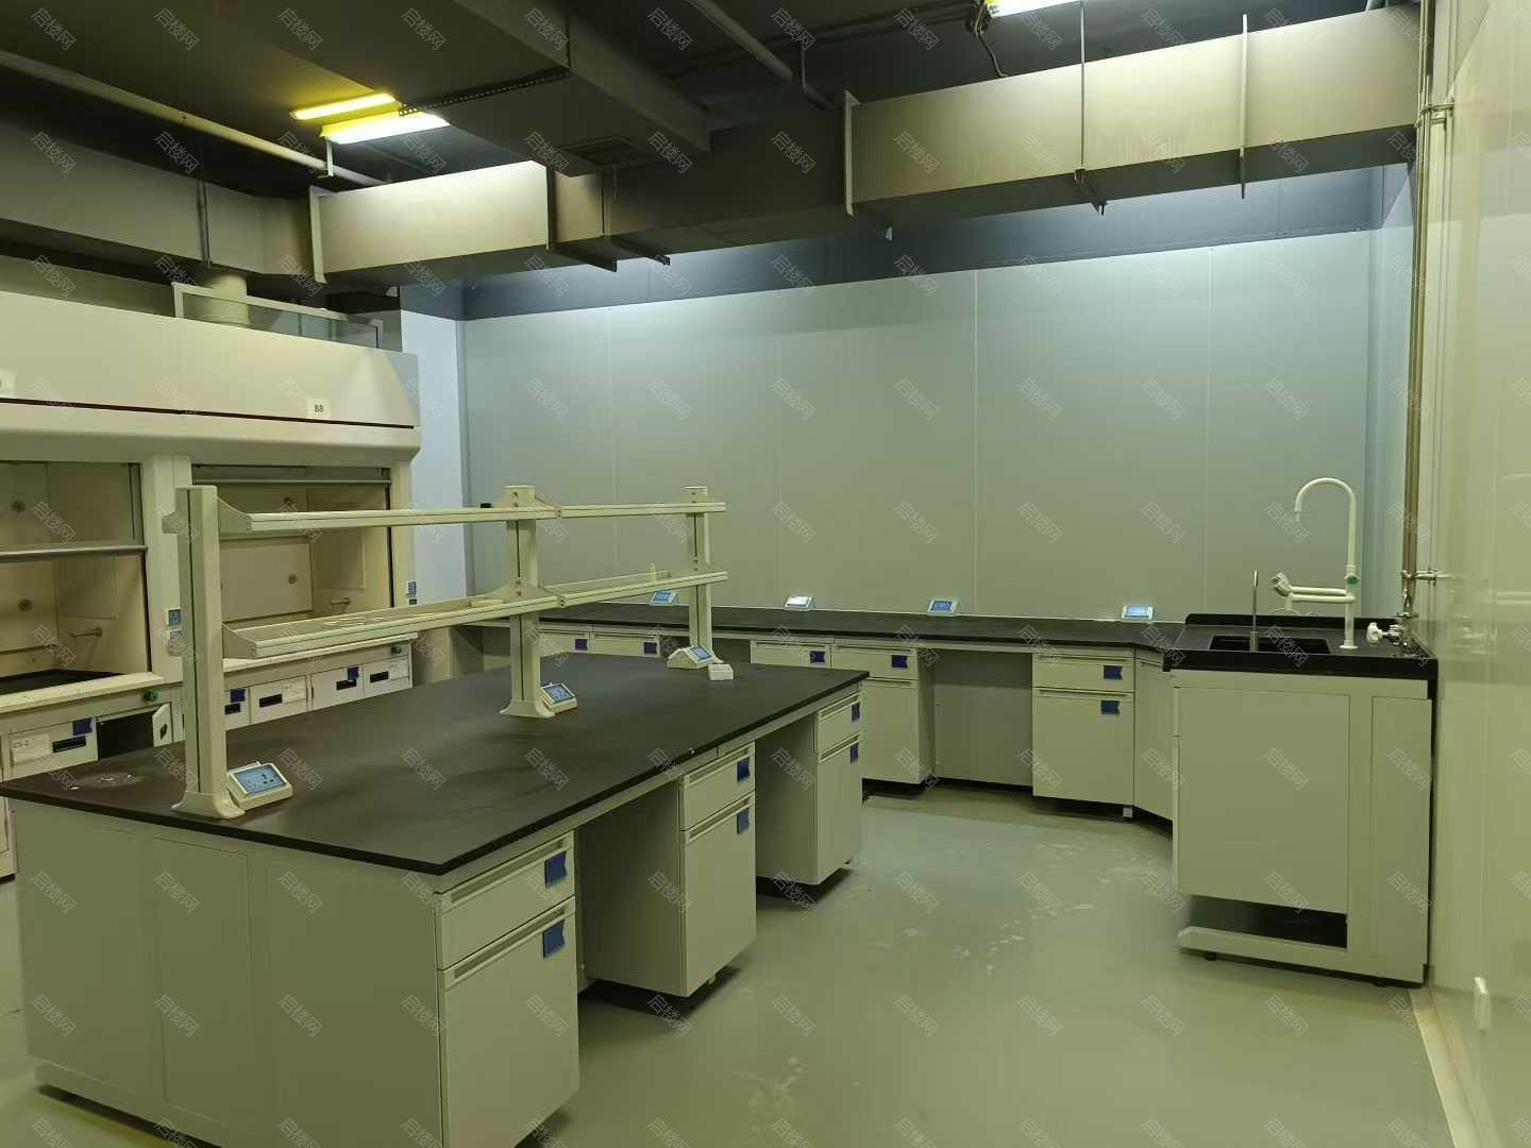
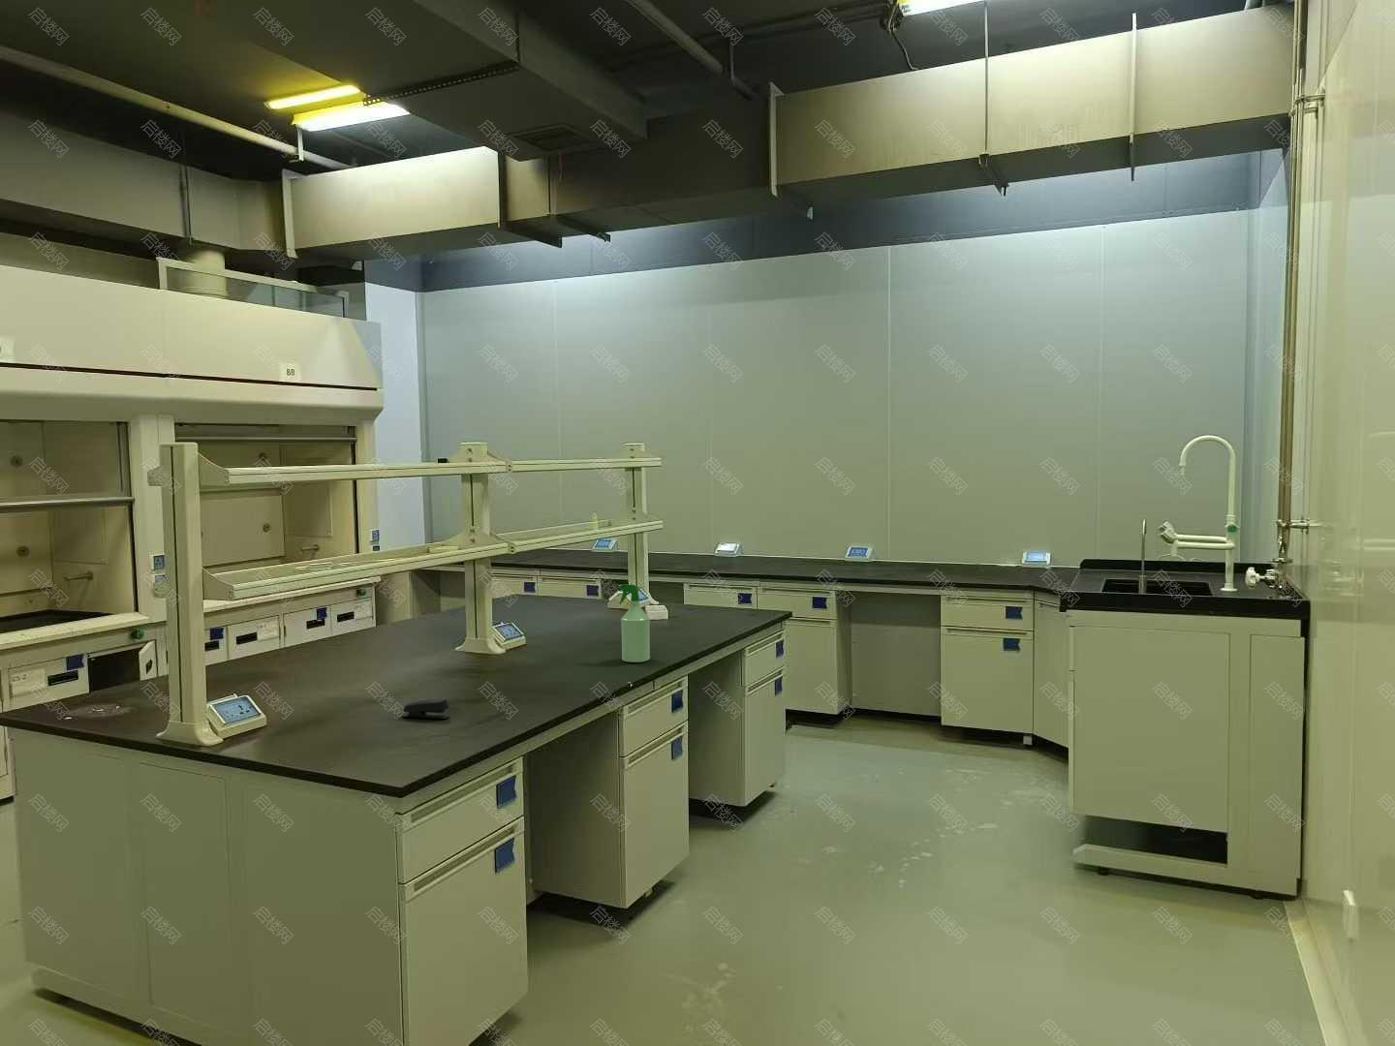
+ stapler (425, 706)
+ spray bottle (635, 622)
